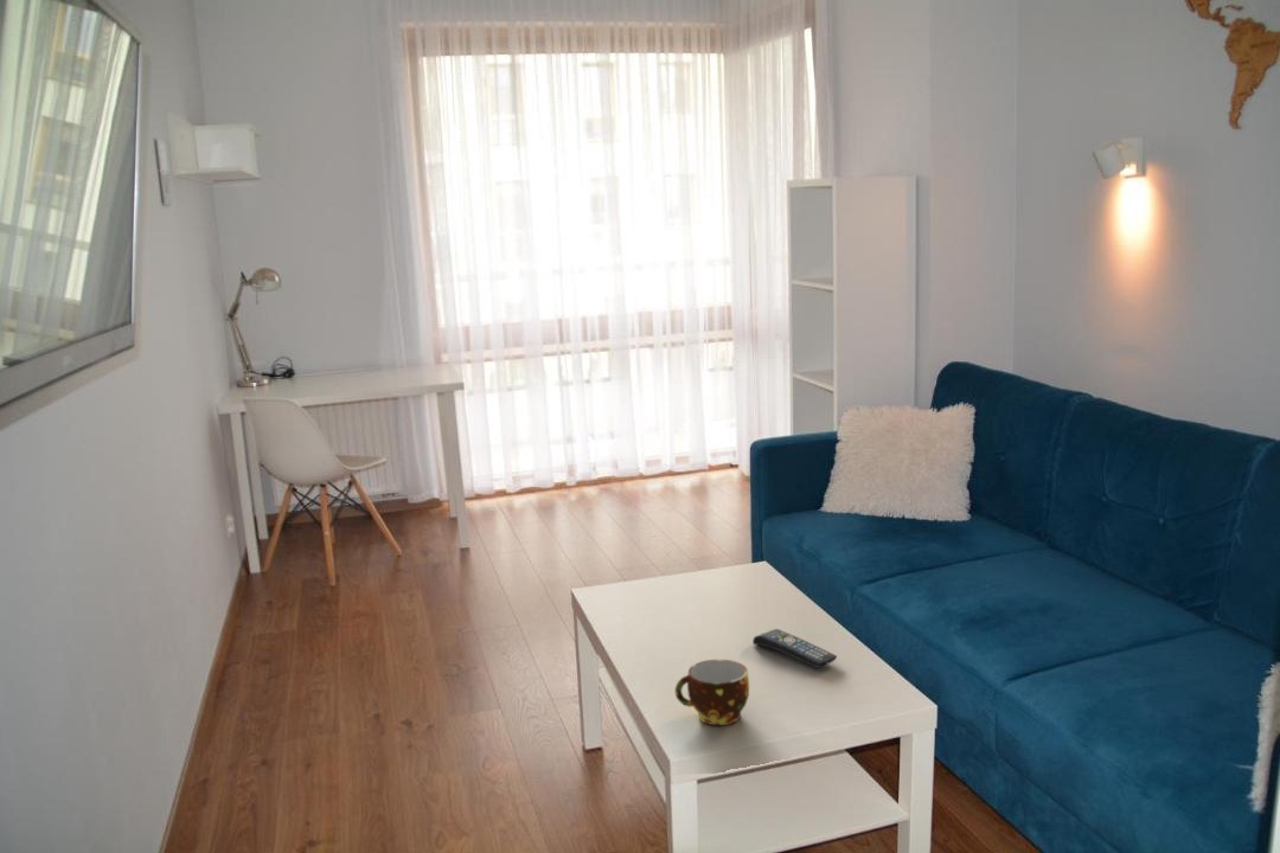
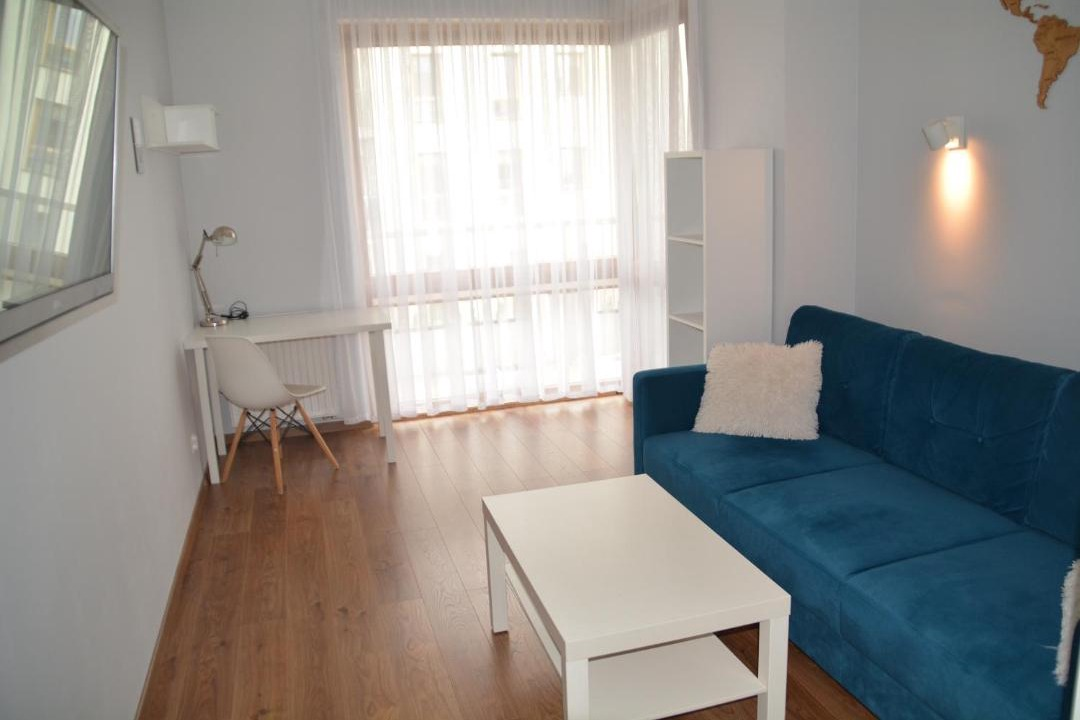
- remote control (793, 647)
- cup (715, 694)
